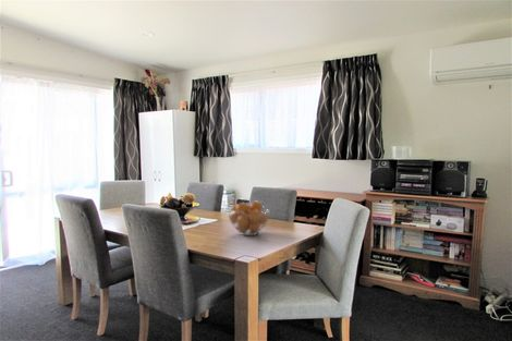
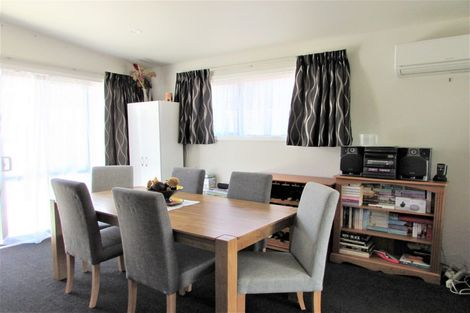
- fruit basket (248, 217)
